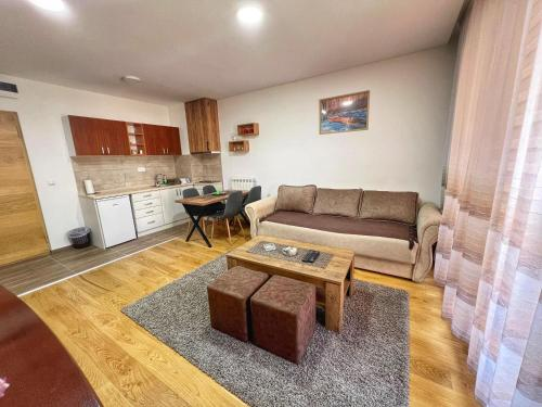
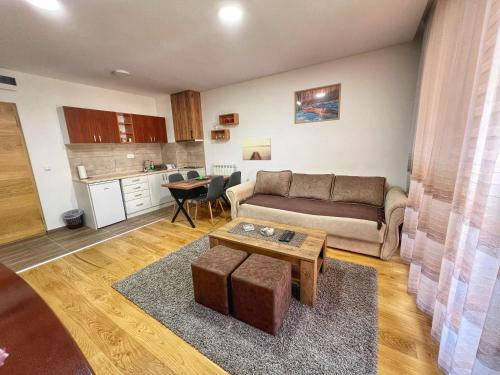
+ wall art (256, 149)
